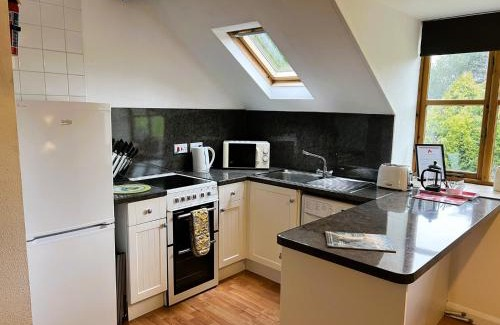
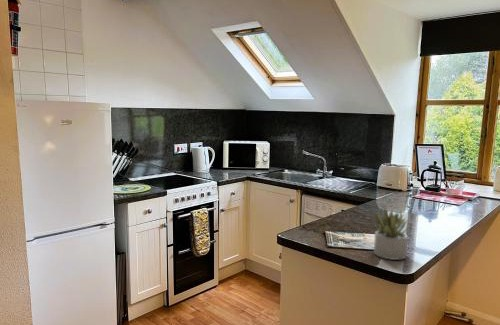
+ succulent plant (390, 230)
